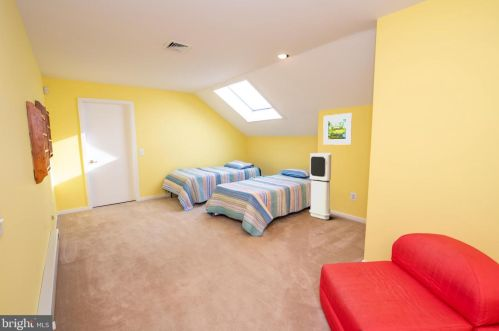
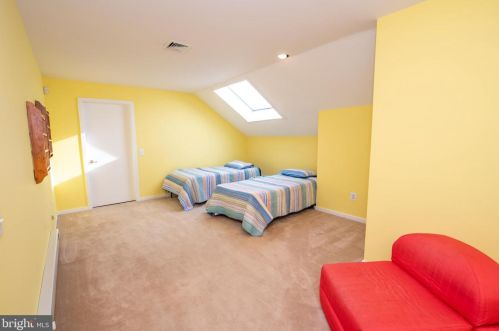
- air purifier (323, 184)
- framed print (336, 129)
